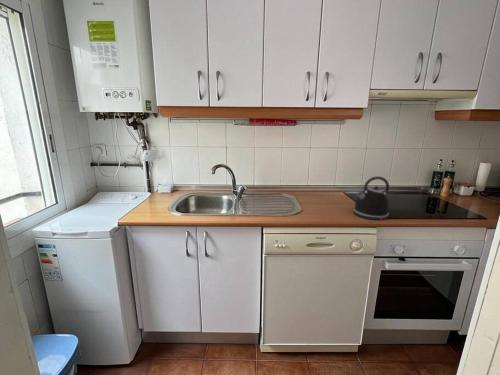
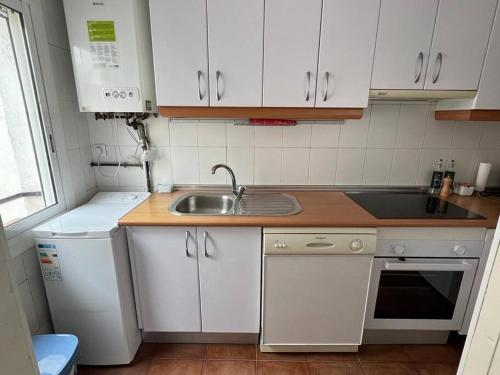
- kettle (373, 195)
